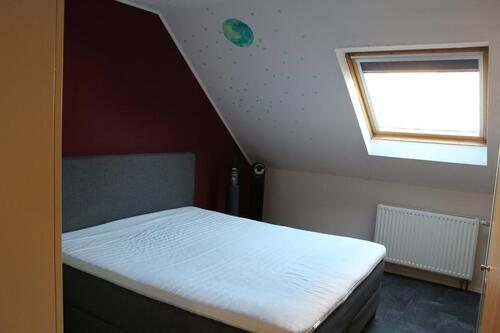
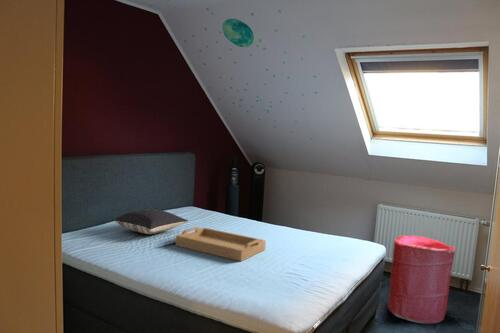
+ serving tray (220, 241)
+ laundry hamper (420, 276)
+ pillow (151, 220)
